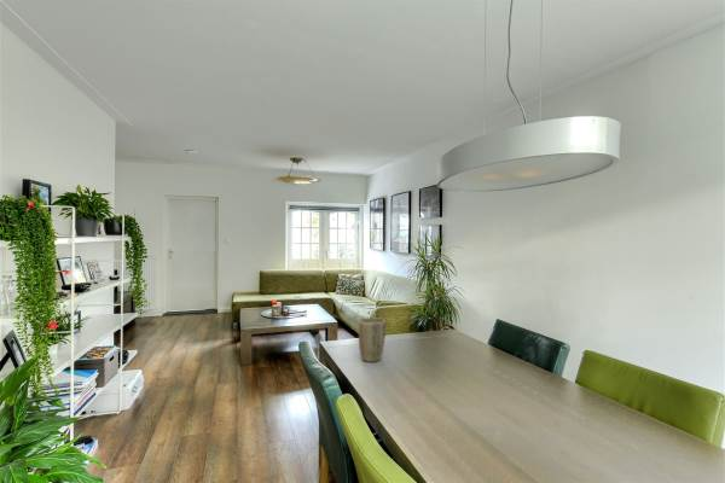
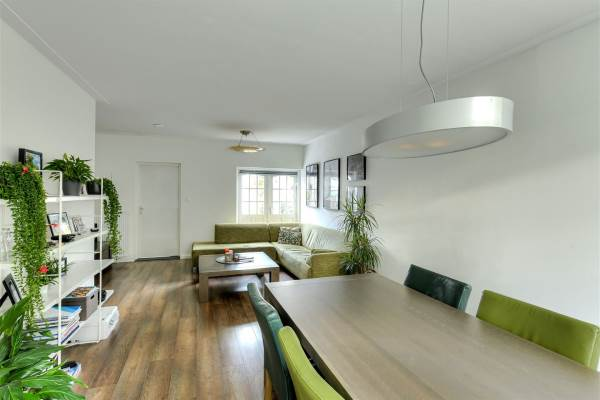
- plant pot (371, 339)
